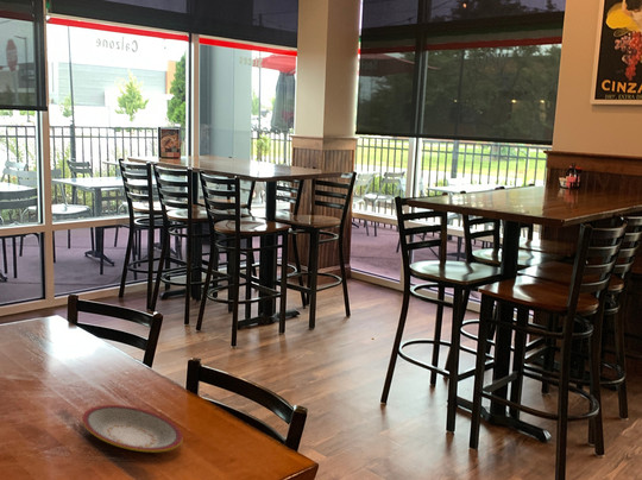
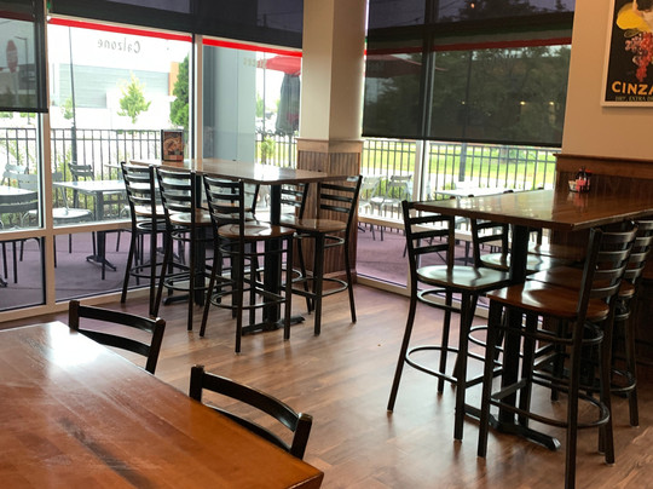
- plate (131, 431)
